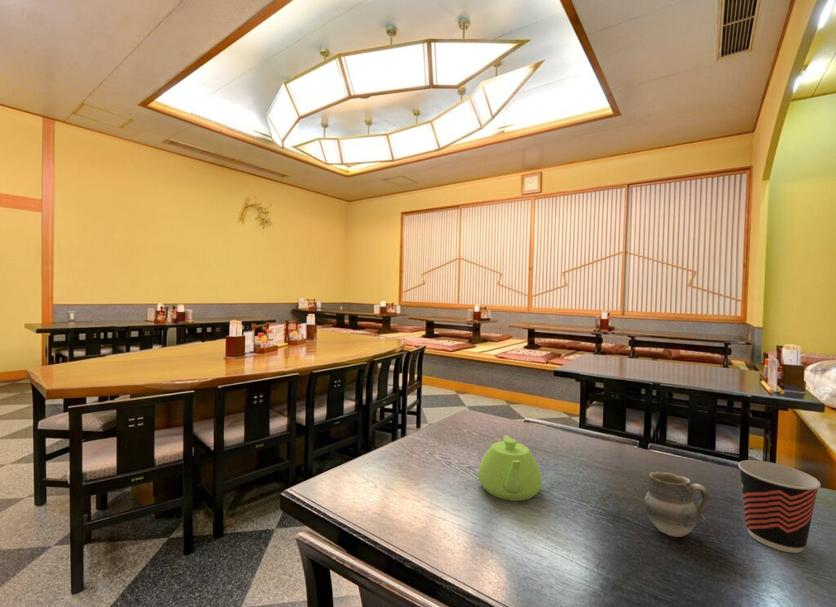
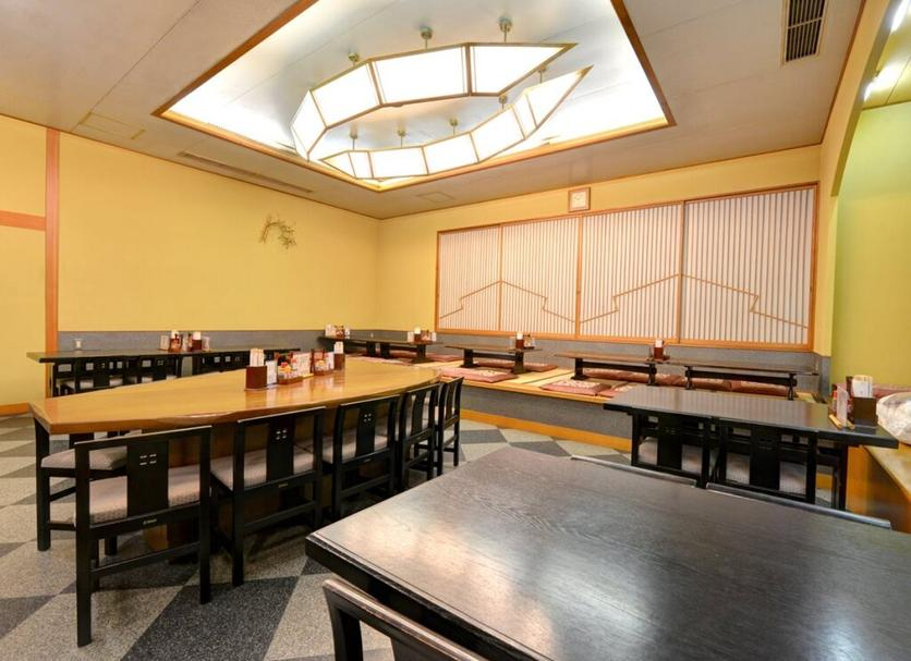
- cup (675, 504)
- teapot (510, 465)
- cup (775, 506)
